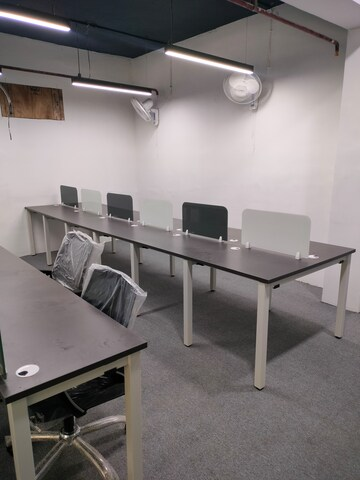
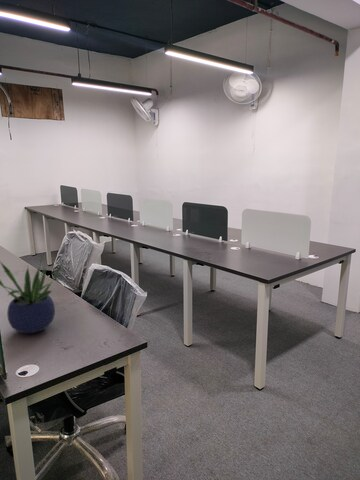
+ potted plant (33, 295)
